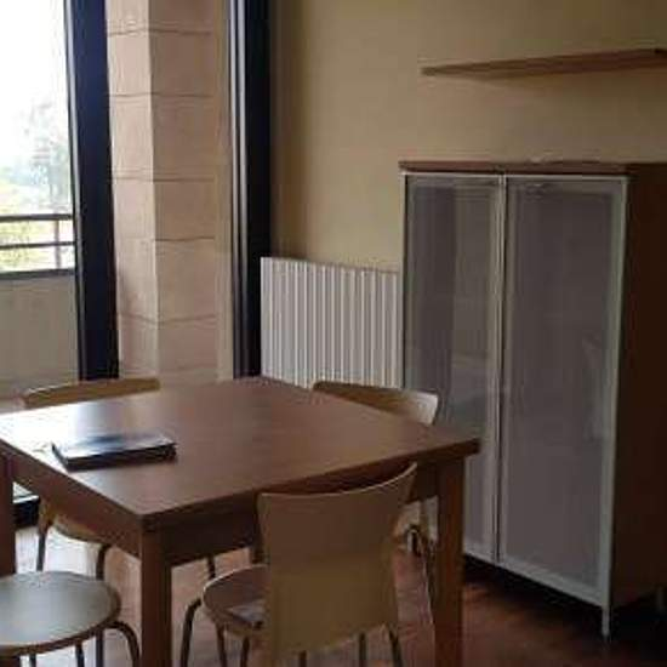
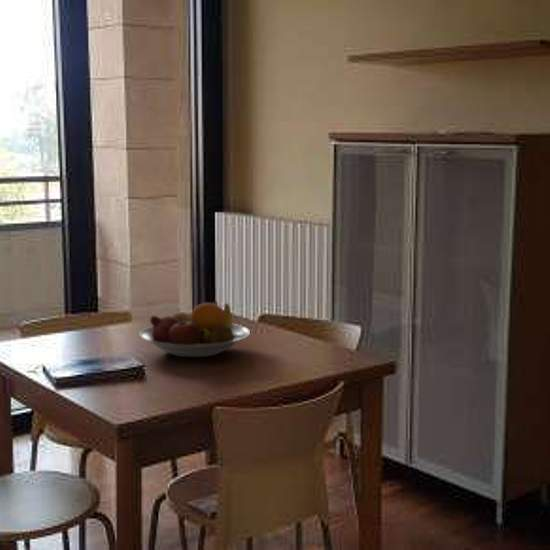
+ fruit bowl (195, 328)
